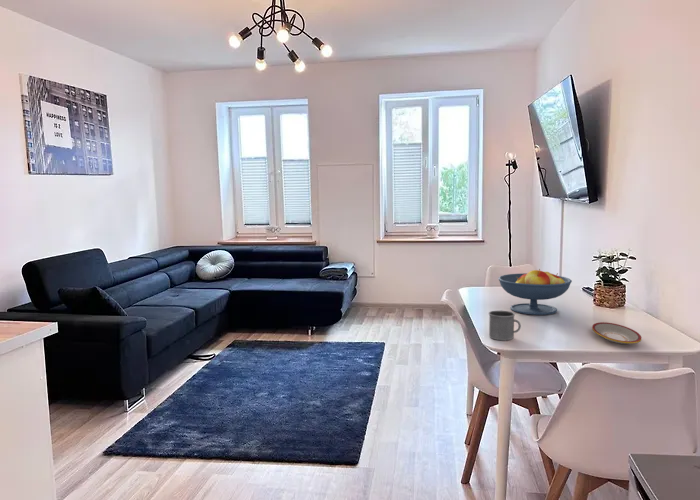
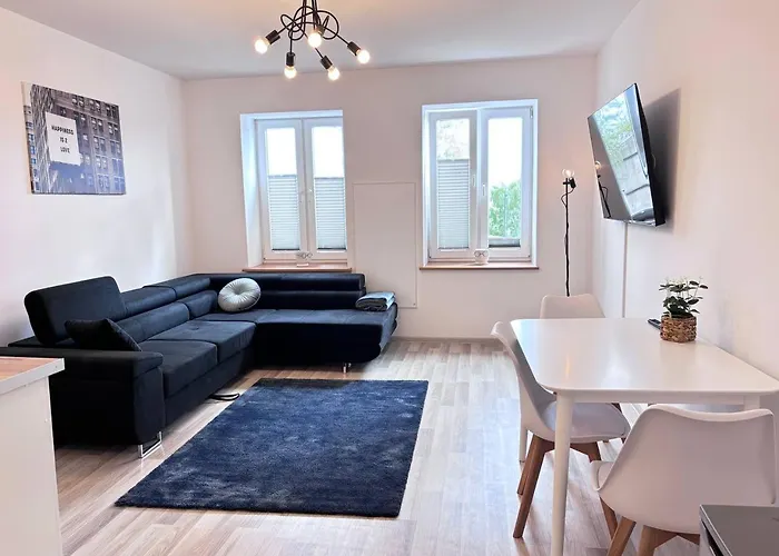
- plate (615, 334)
- mug (504, 325)
- fruit bowl (533, 288)
